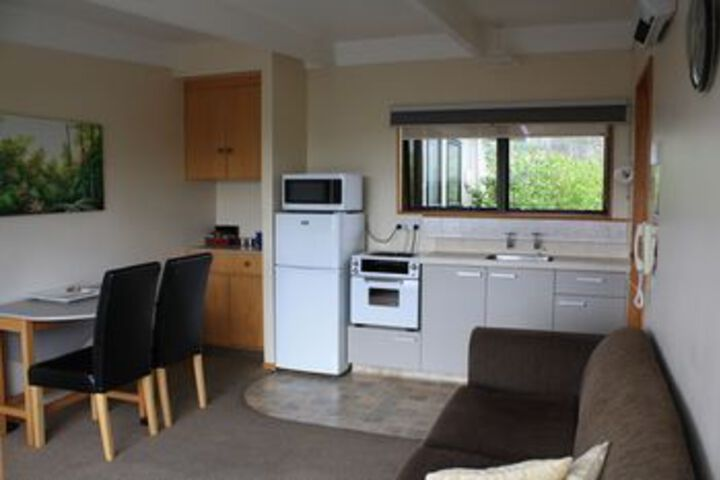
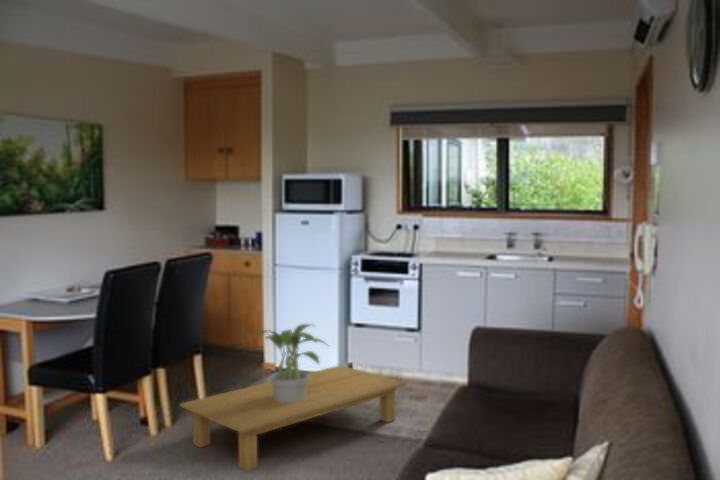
+ coffee table (299, 412)
+ potted plant (289, 361)
